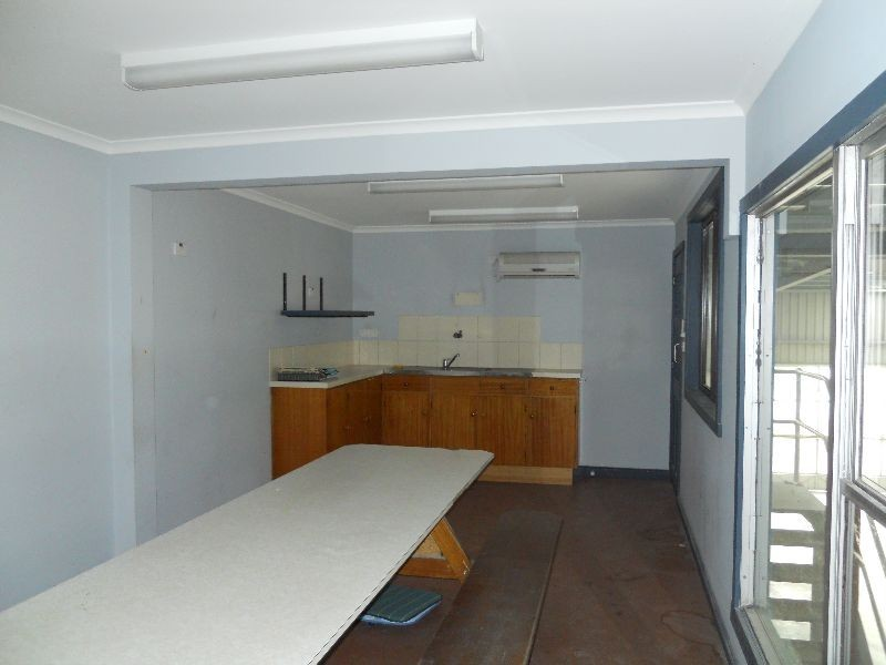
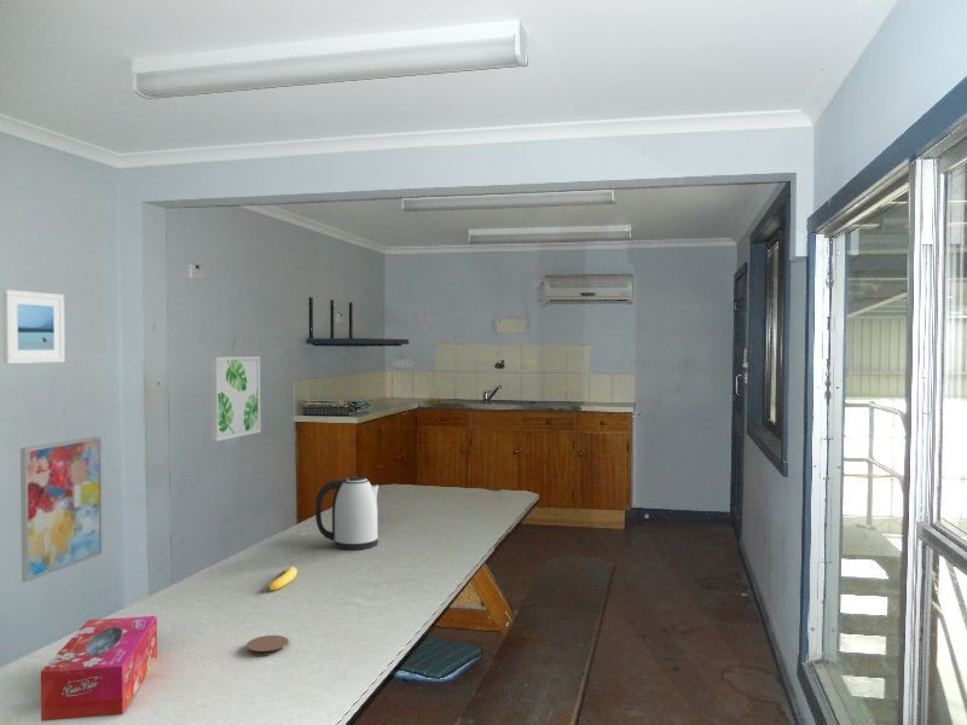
+ banana (282, 576)
+ coaster (267, 645)
+ tissue box (104, 663)
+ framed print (35, 327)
+ kettle (347, 510)
+ wall art (237, 396)
+ wall art (63, 504)
